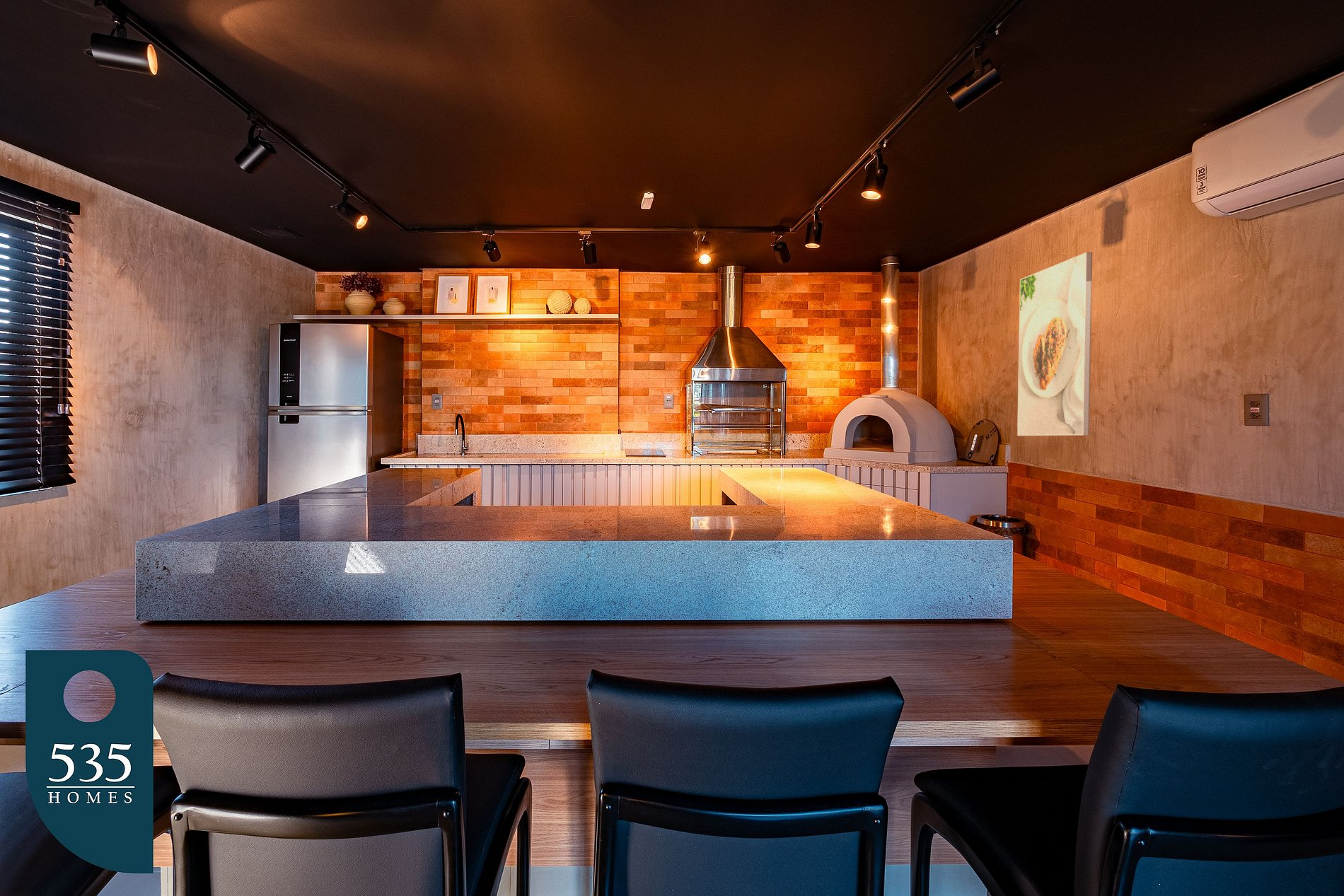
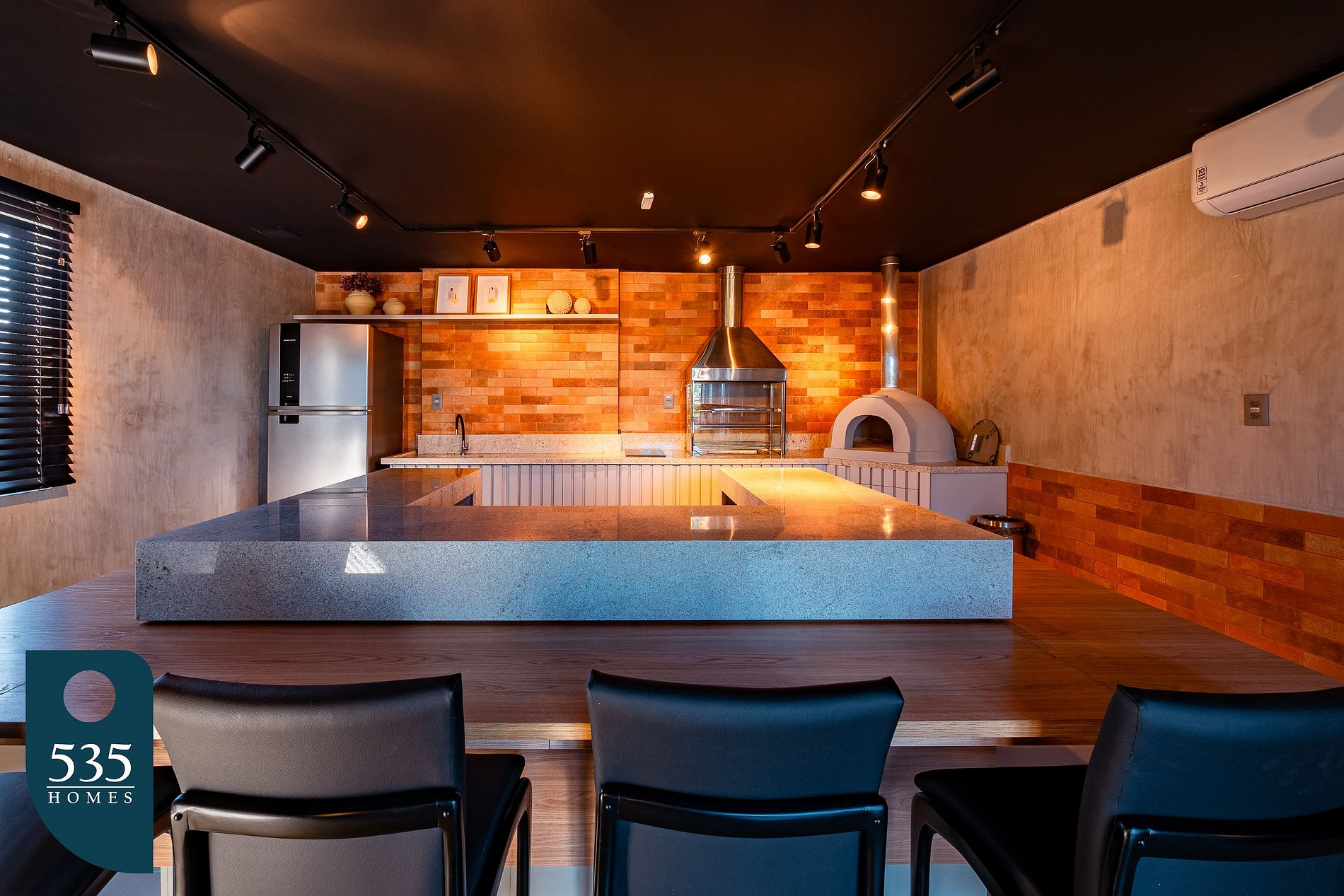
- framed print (1051, 351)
